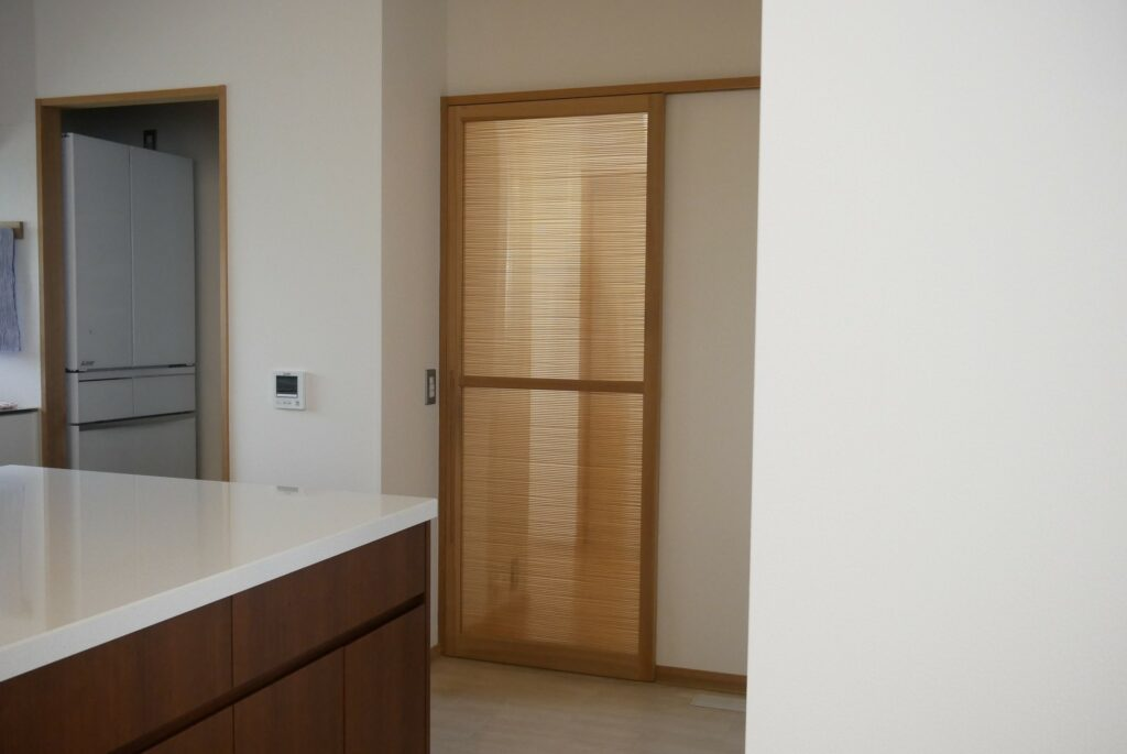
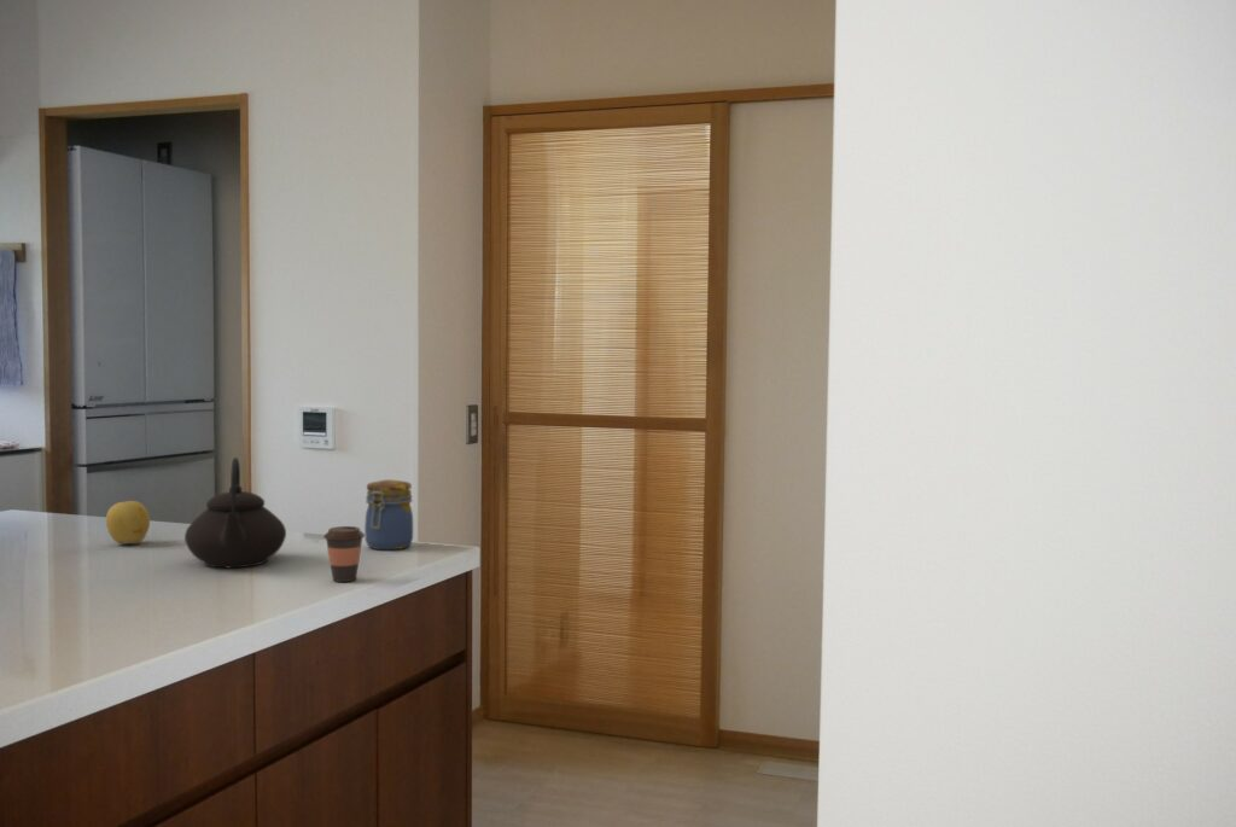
+ jar (387, 514)
+ teapot (234, 511)
+ coffee cup (344, 554)
+ fruit (128, 522)
